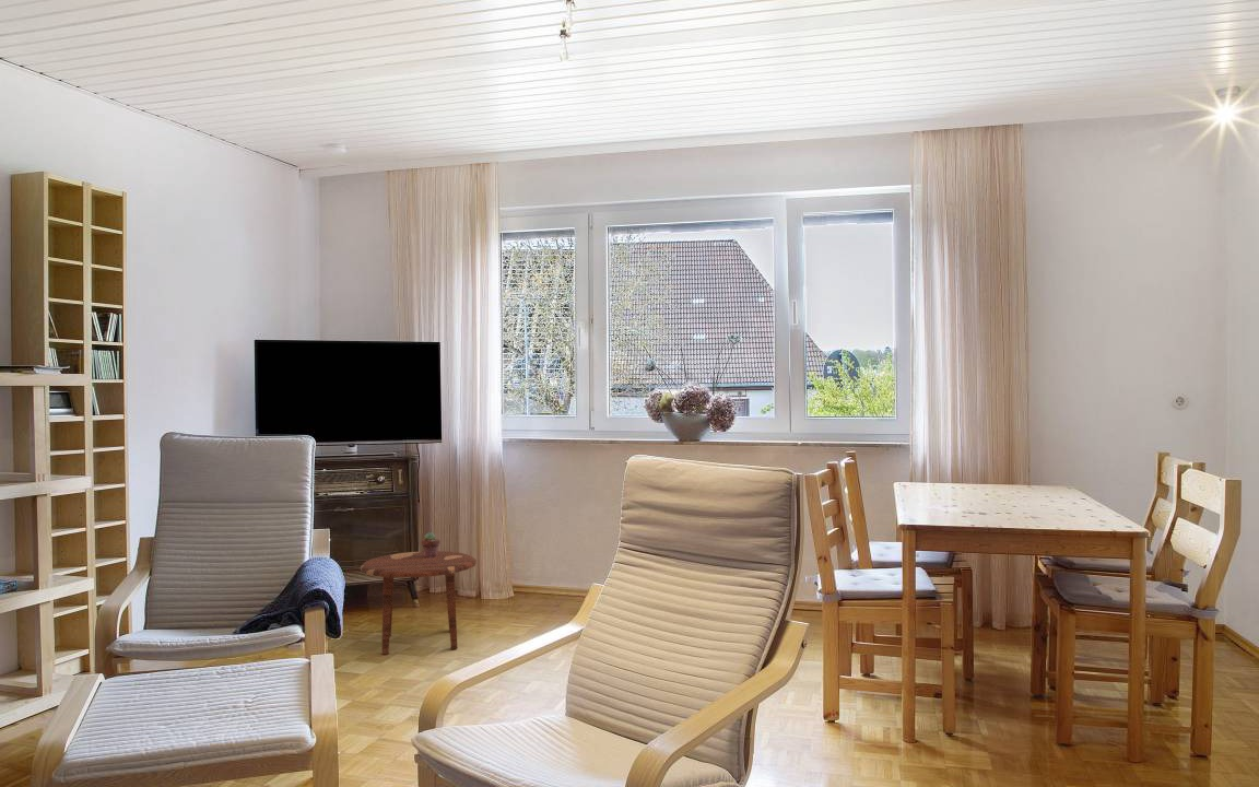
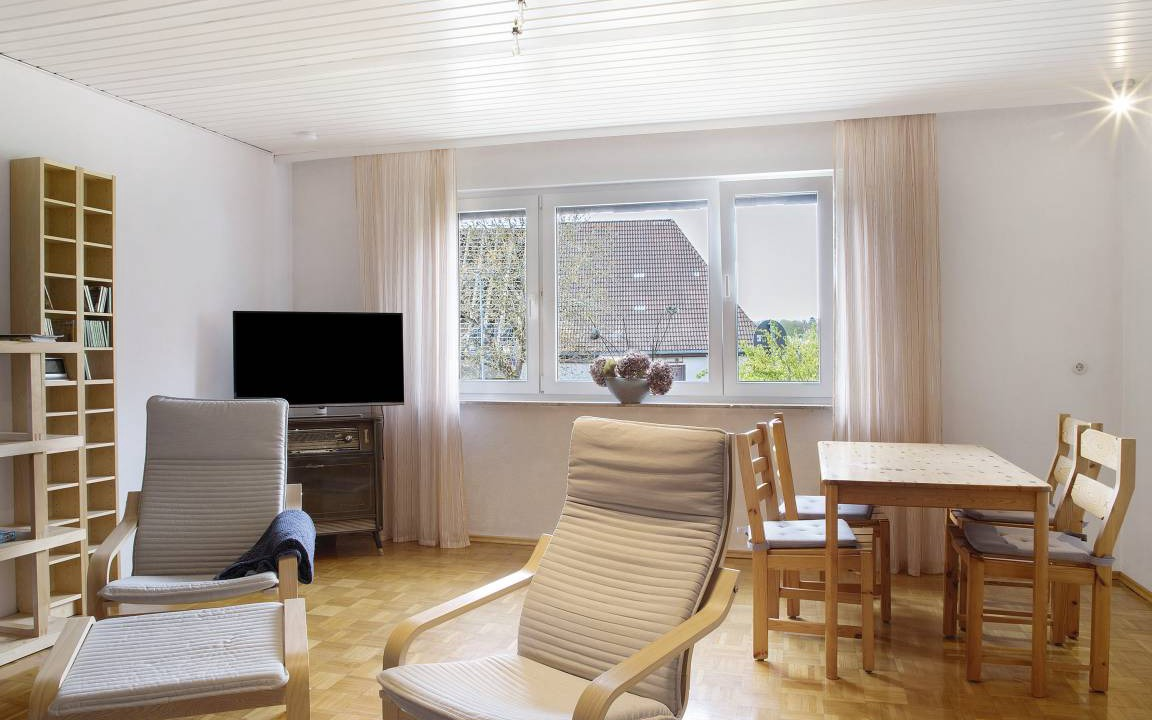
- side table (420, 576)
- potted succulent (431, 543)
